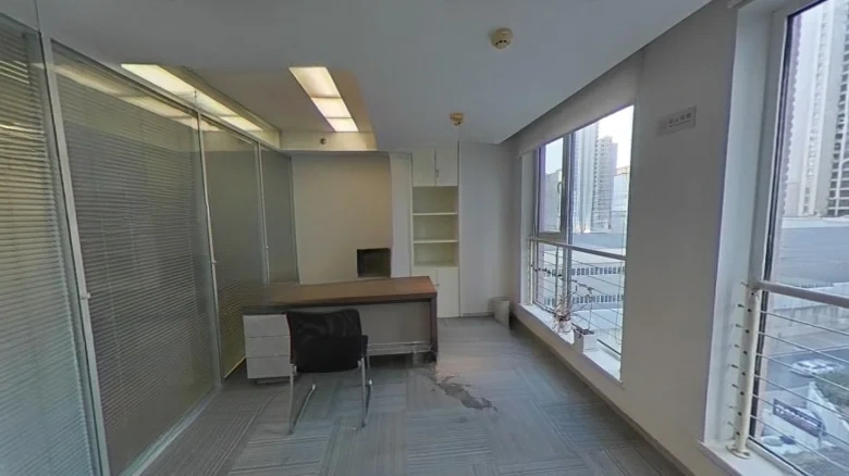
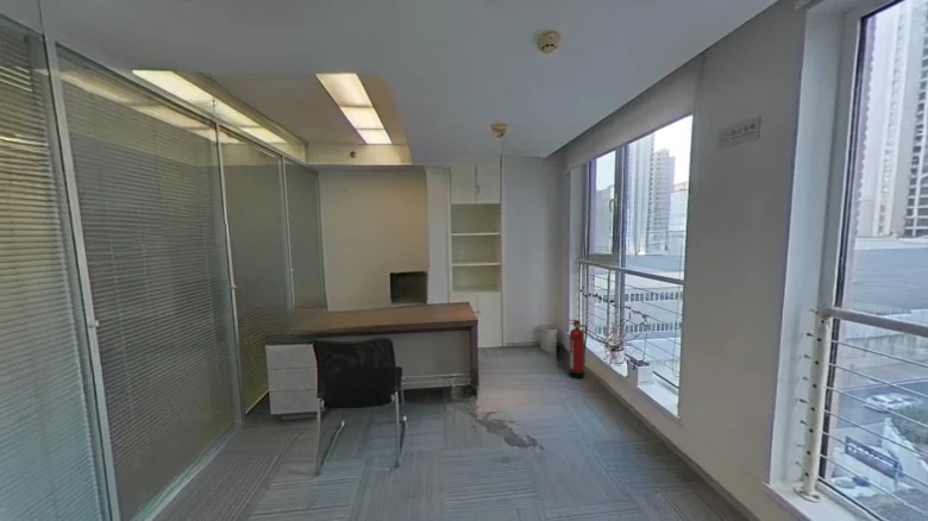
+ fire extinguisher (577, 347)
